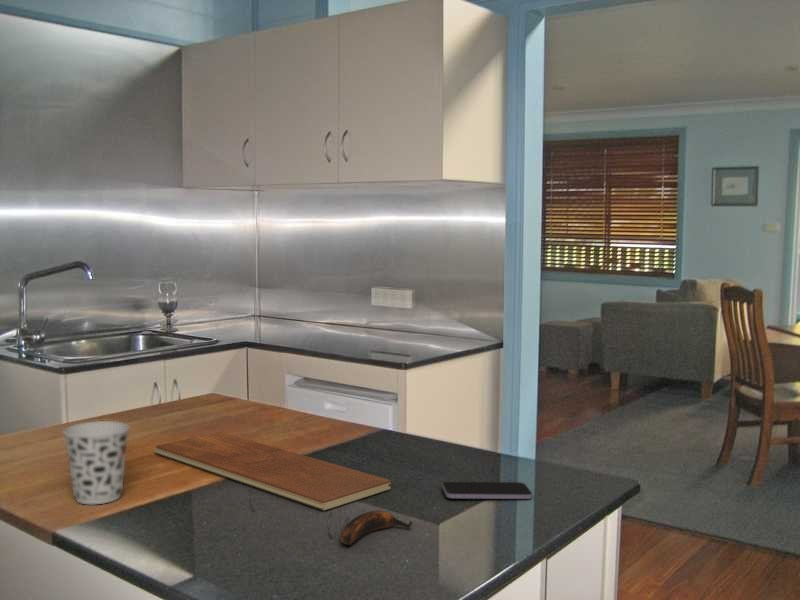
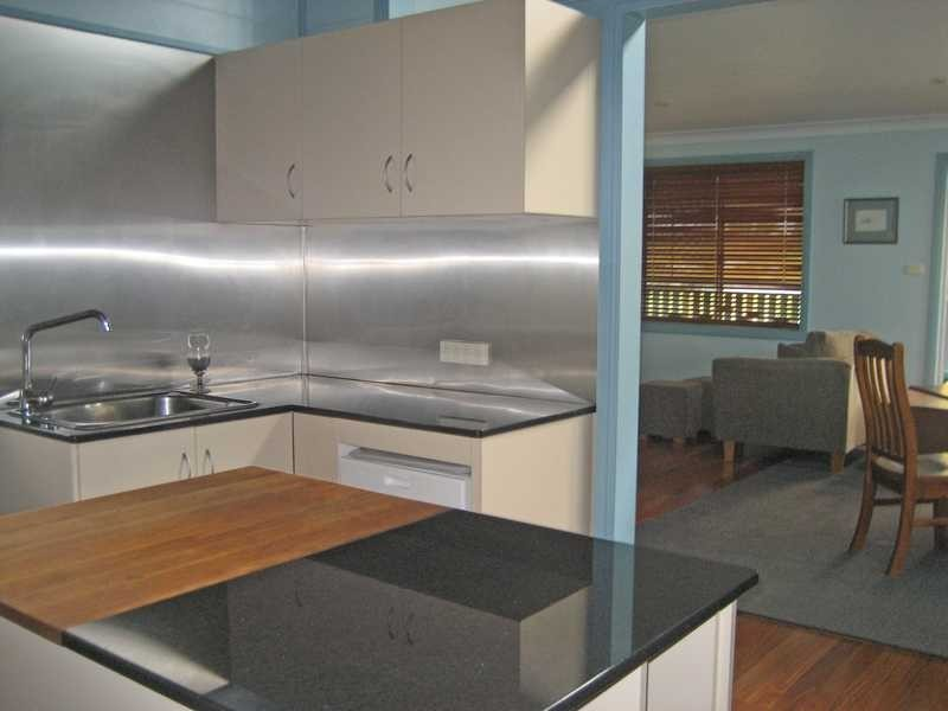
- smartphone (486, 490)
- cup (97, 463)
- banana (377, 527)
- chopping board (264, 466)
